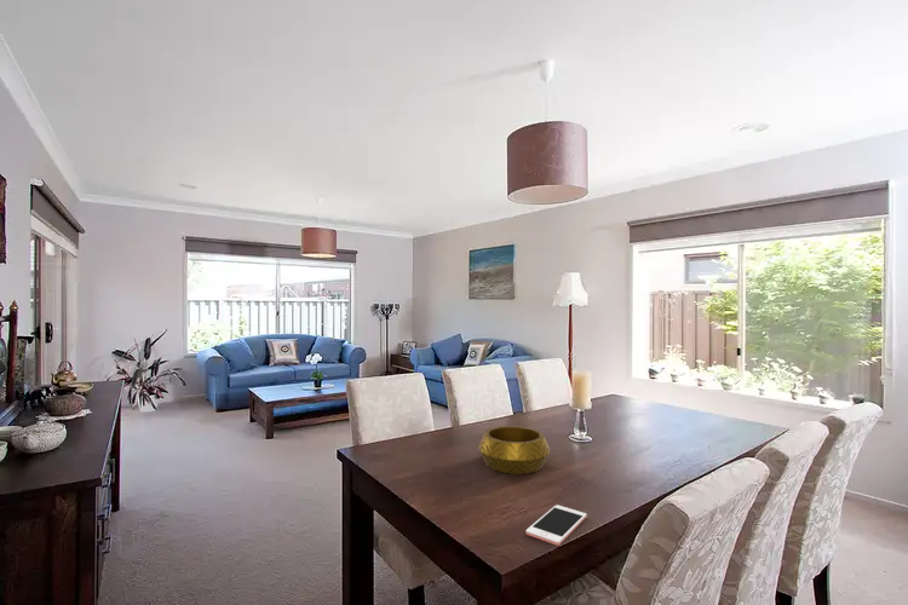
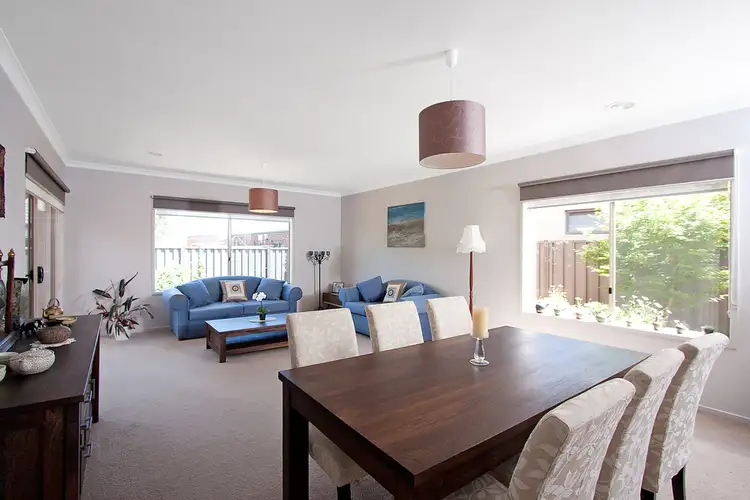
- cell phone (557, 523)
- decorative bowl (513, 448)
